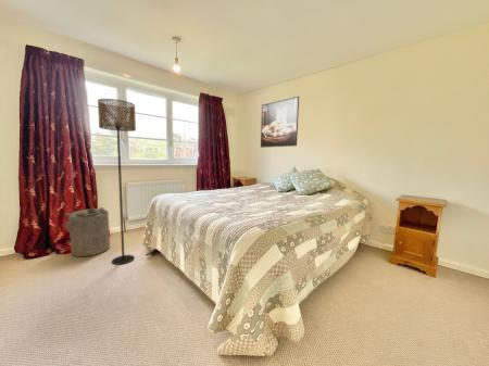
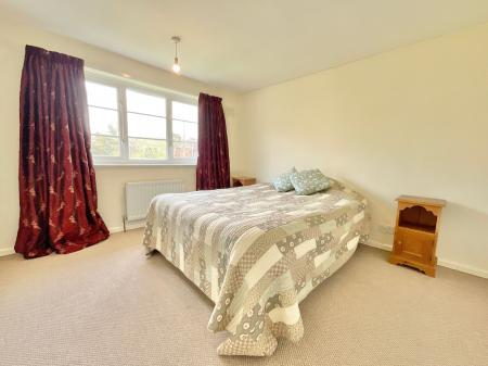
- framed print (278, 124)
- laundry hamper (88, 229)
- floor lamp (120, 184)
